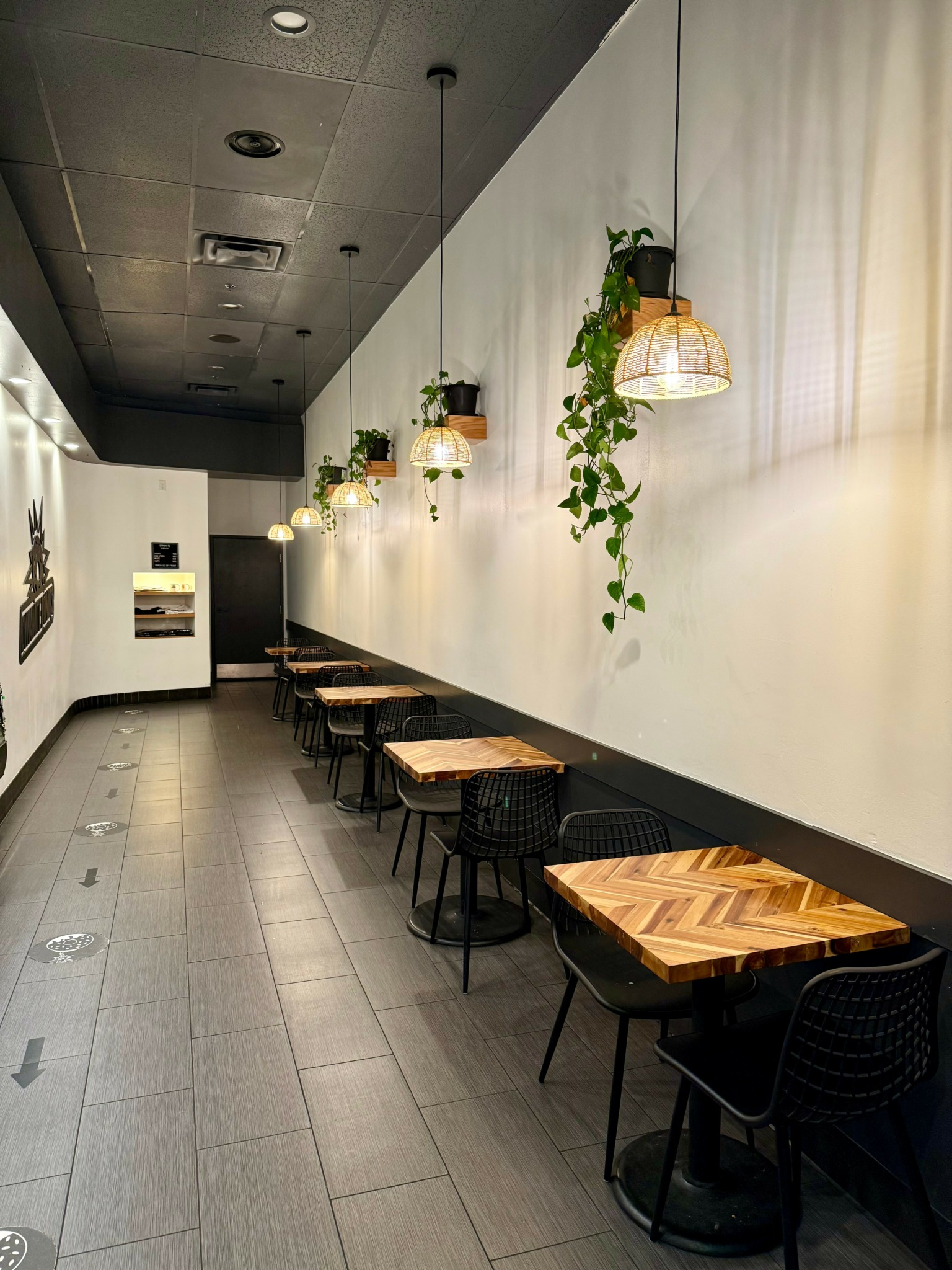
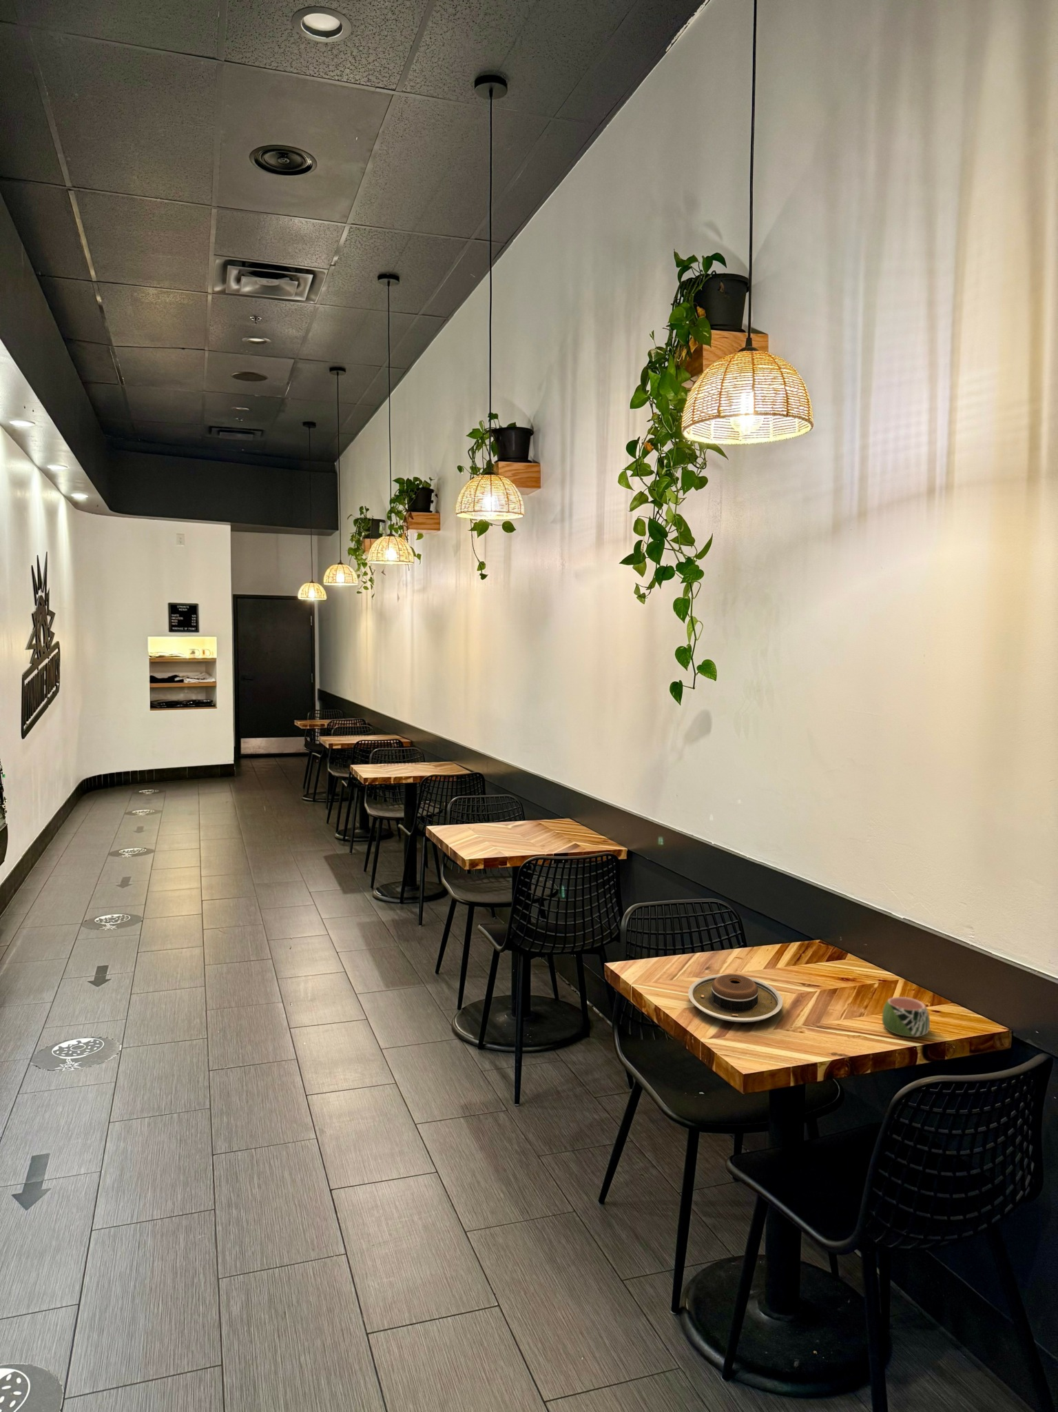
+ mug (907, 1014)
+ plate (735, 994)
